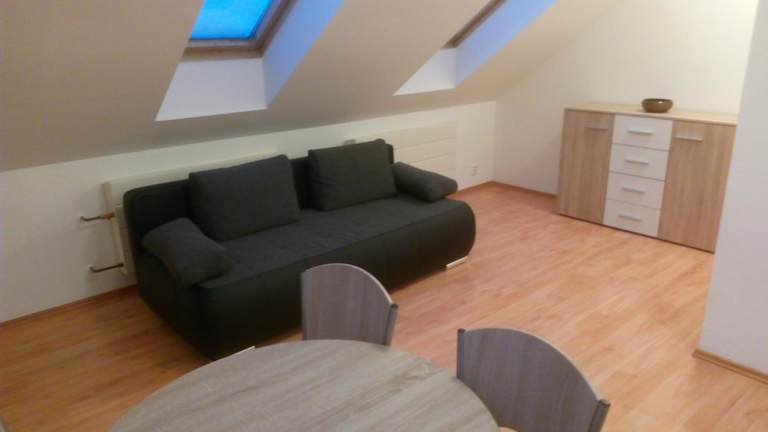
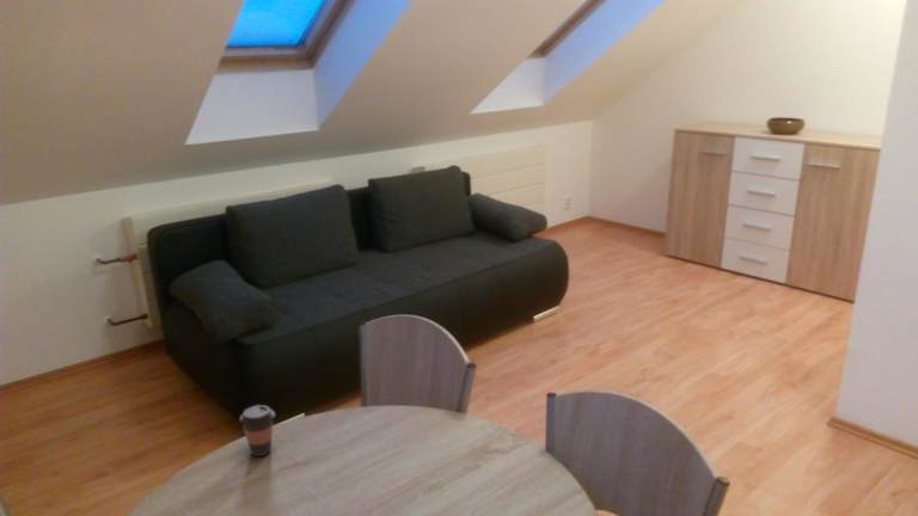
+ coffee cup (258, 431)
